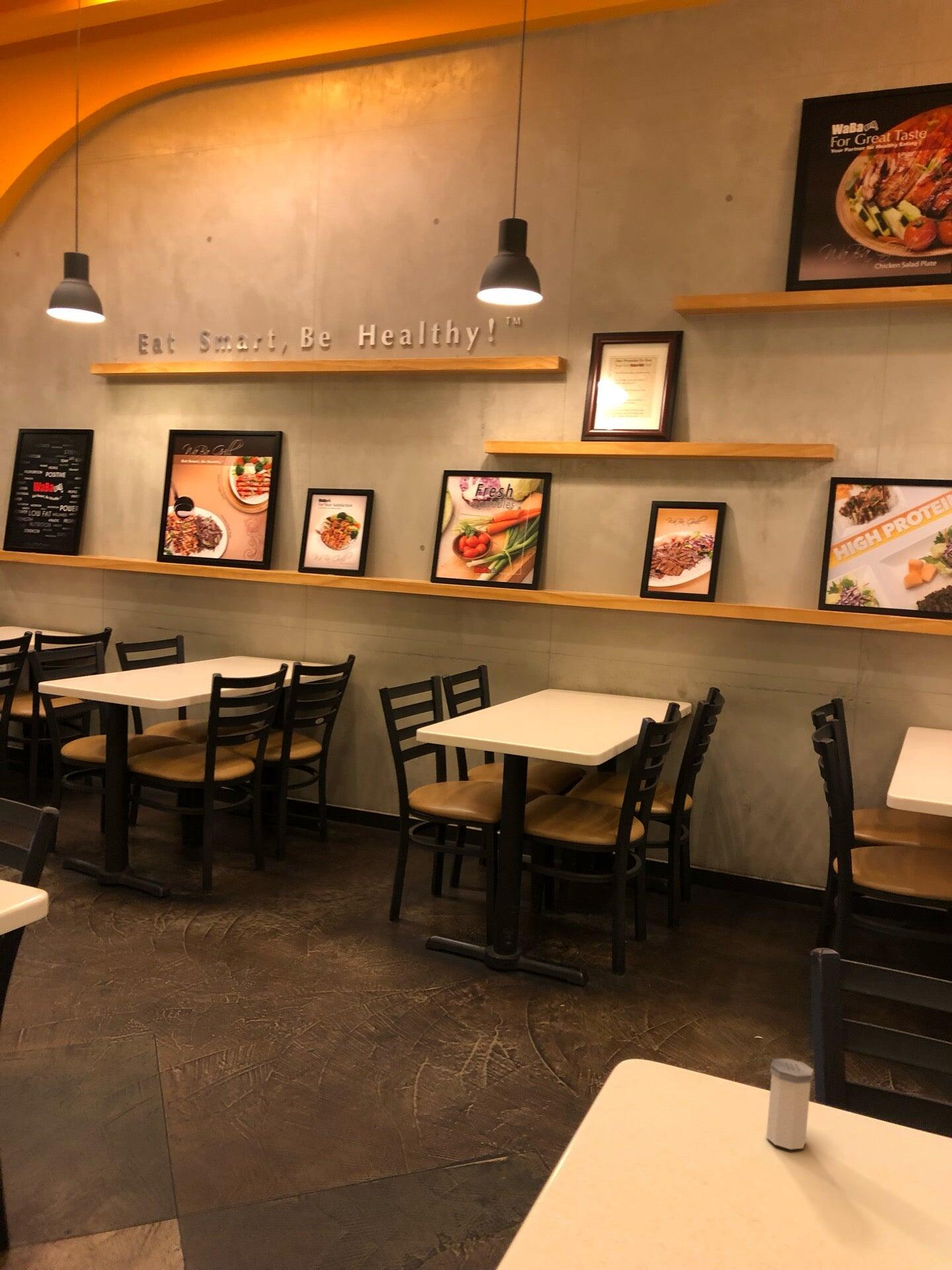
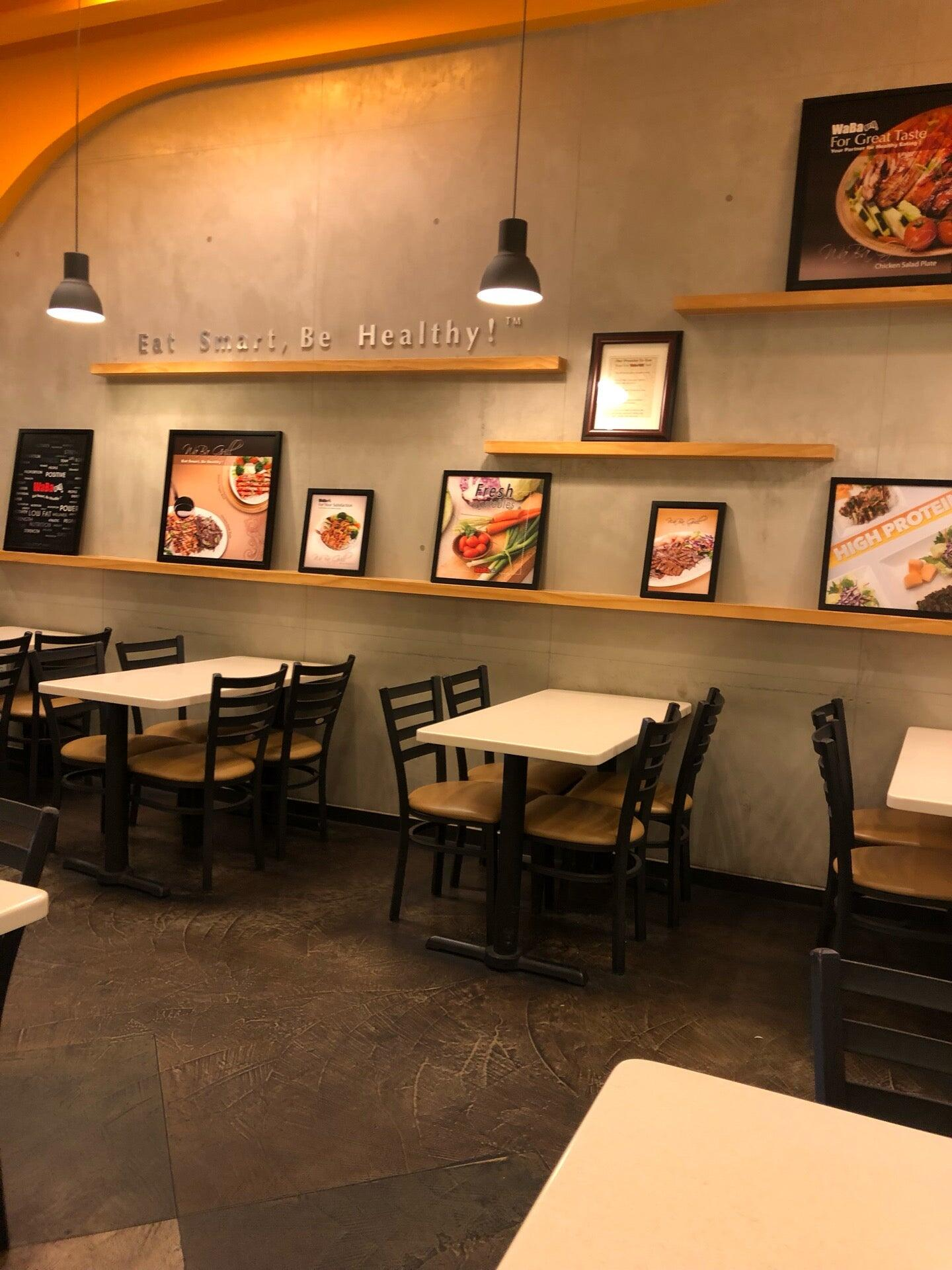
- salt shaker (789, 1103)
